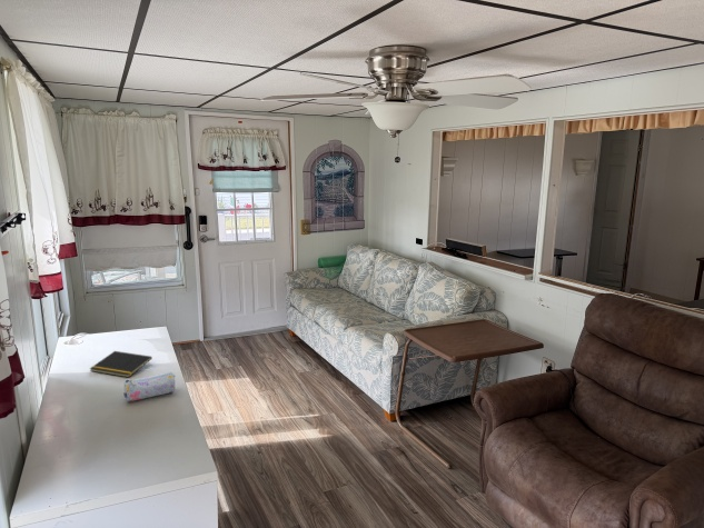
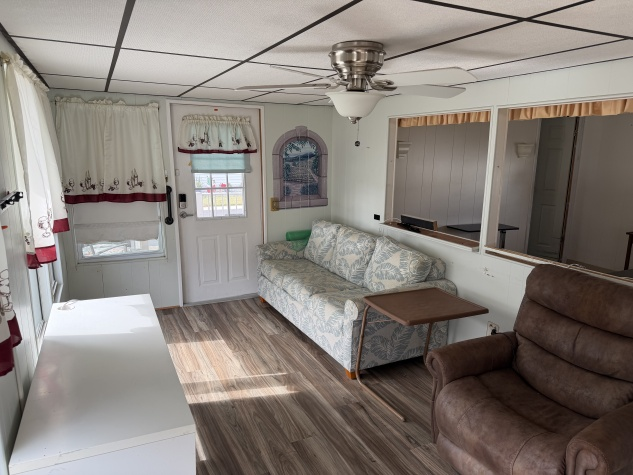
- pencil case (149, 385)
- notepad (121, 363)
